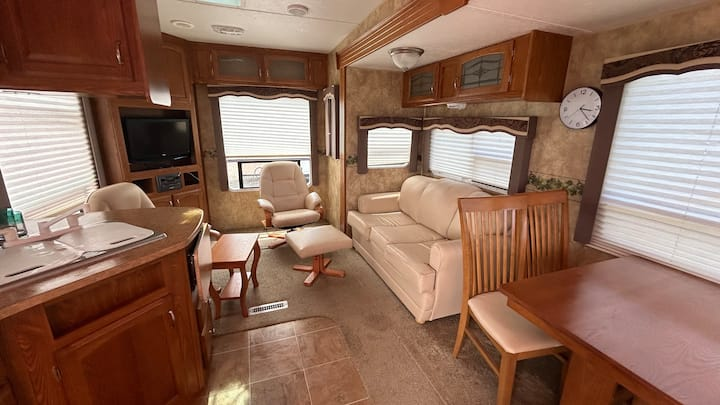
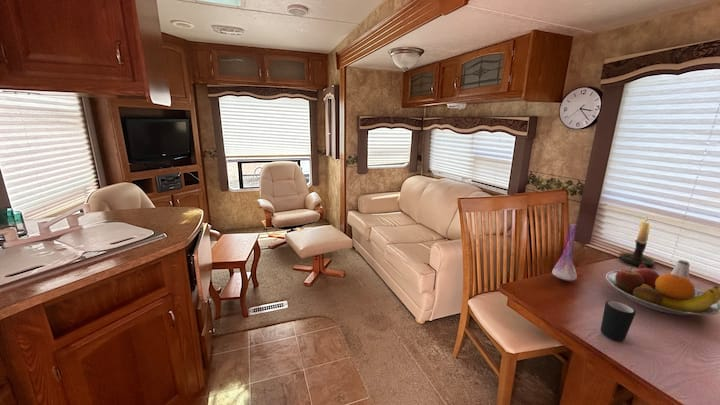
+ saltshaker (681, 271)
+ fruit bowl (659, 286)
+ vase (571, 252)
+ candle holder (643, 237)
+ mug (620, 320)
